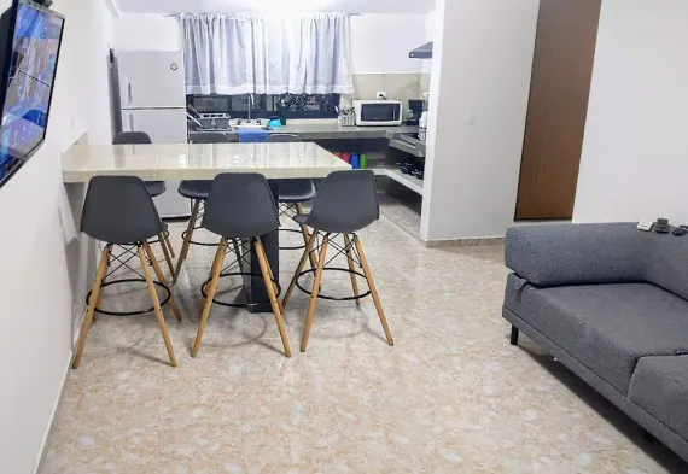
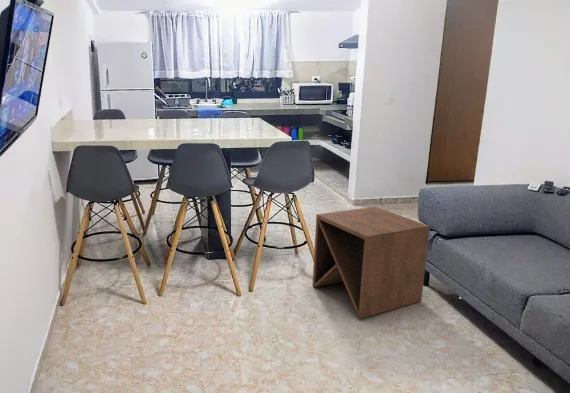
+ side table (368, 257)
